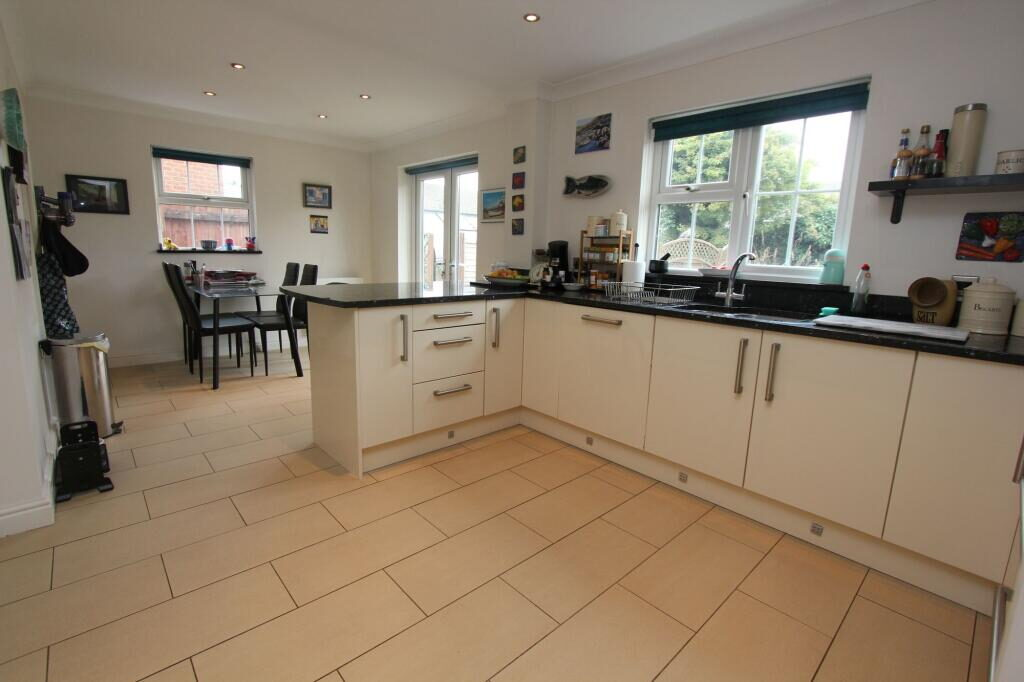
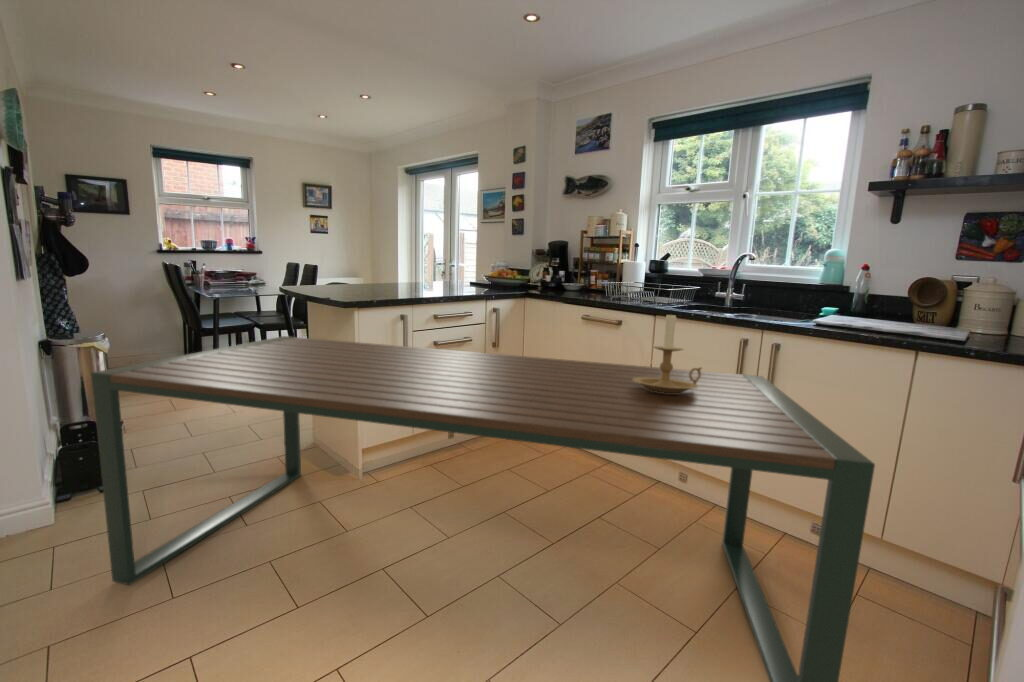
+ dining table (466, 434)
+ candle holder (668, 352)
